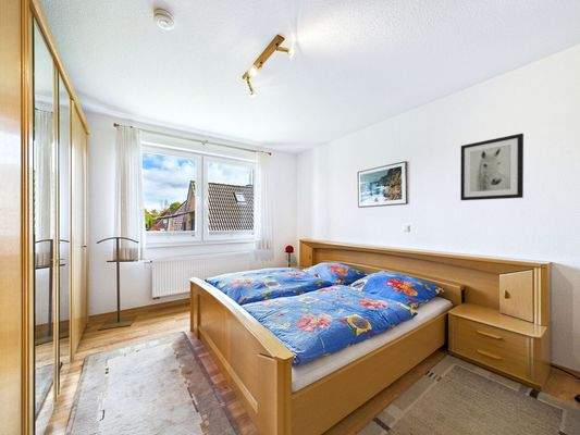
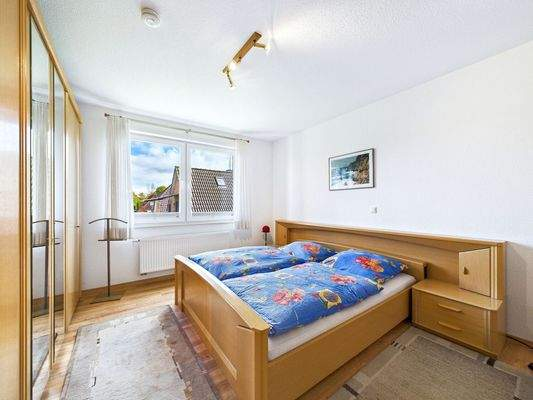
- wall art (489, 170)
